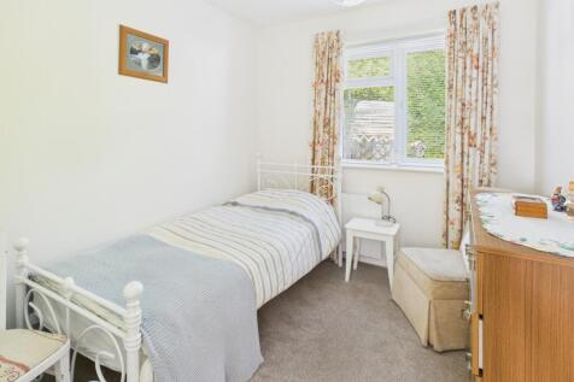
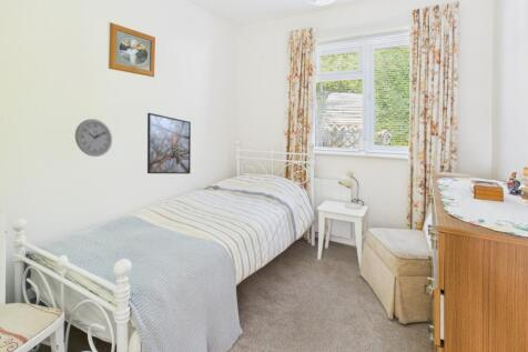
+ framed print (170, 145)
+ wall clock (94, 138)
